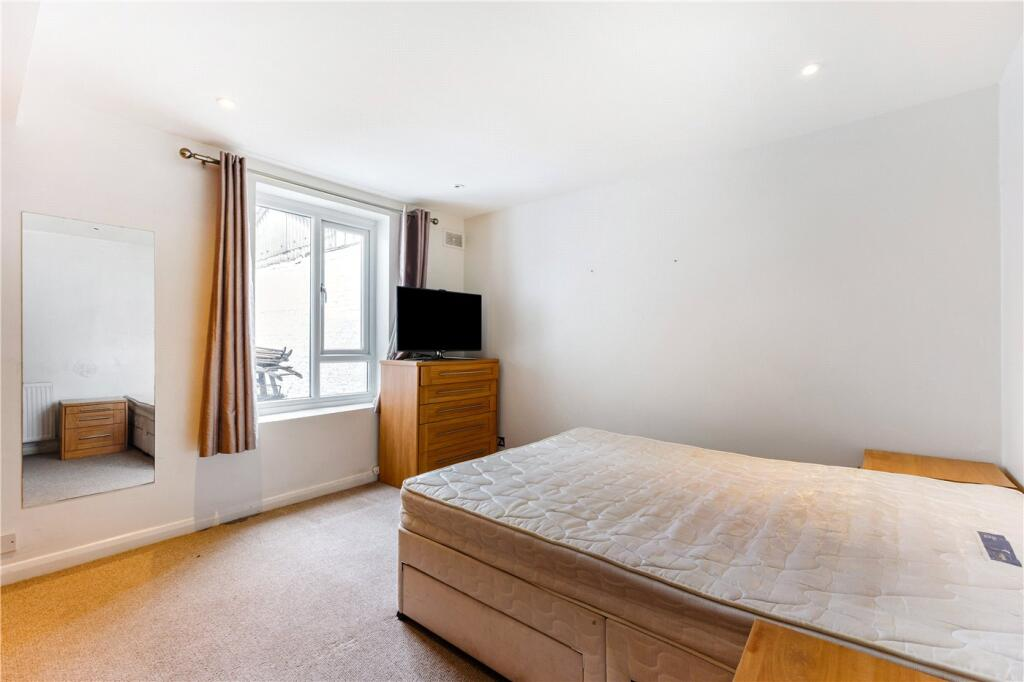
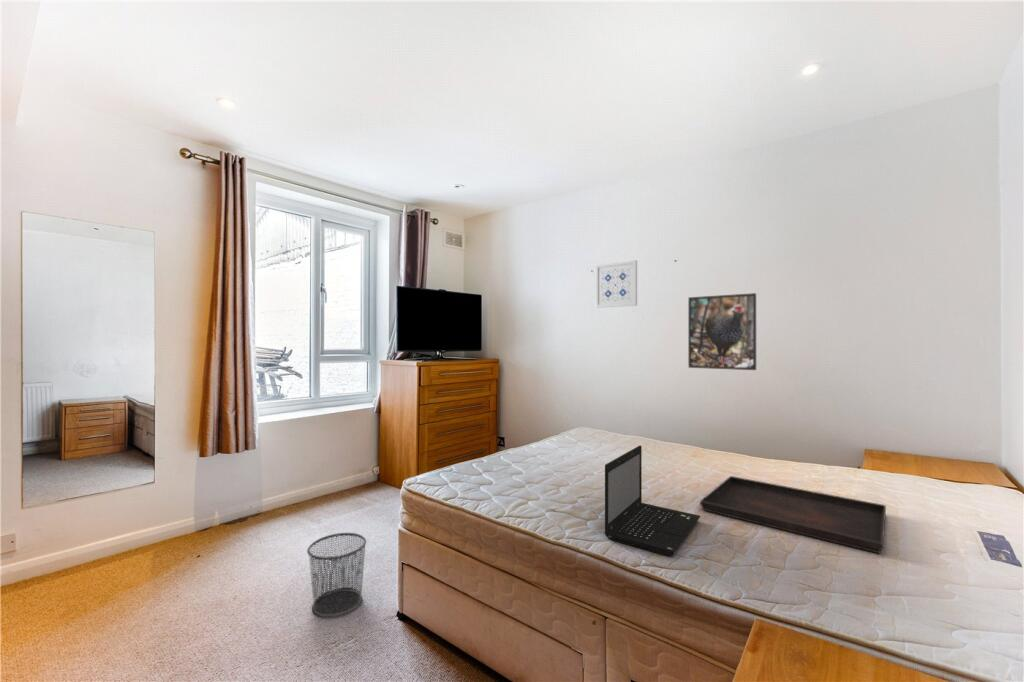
+ wall art (615, 284)
+ serving tray (791, 507)
+ waste bin (337, 573)
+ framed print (720, 332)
+ laptop (653, 505)
